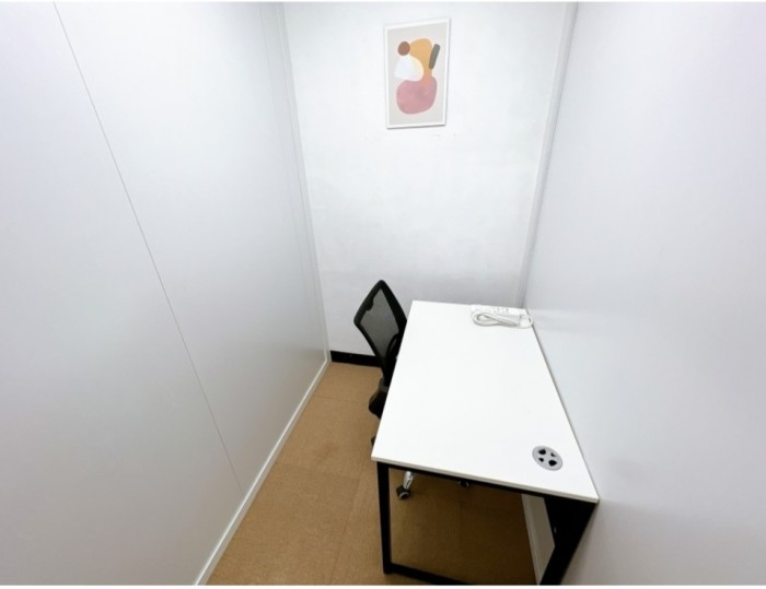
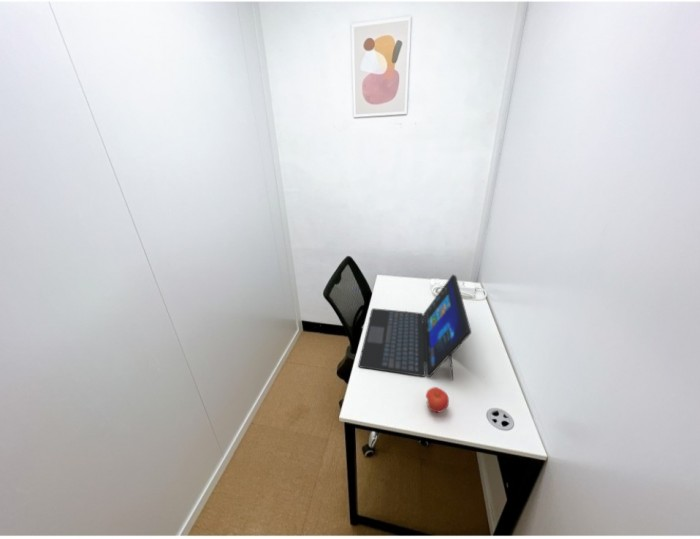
+ laptop (410, 317)
+ apple (436, 400)
